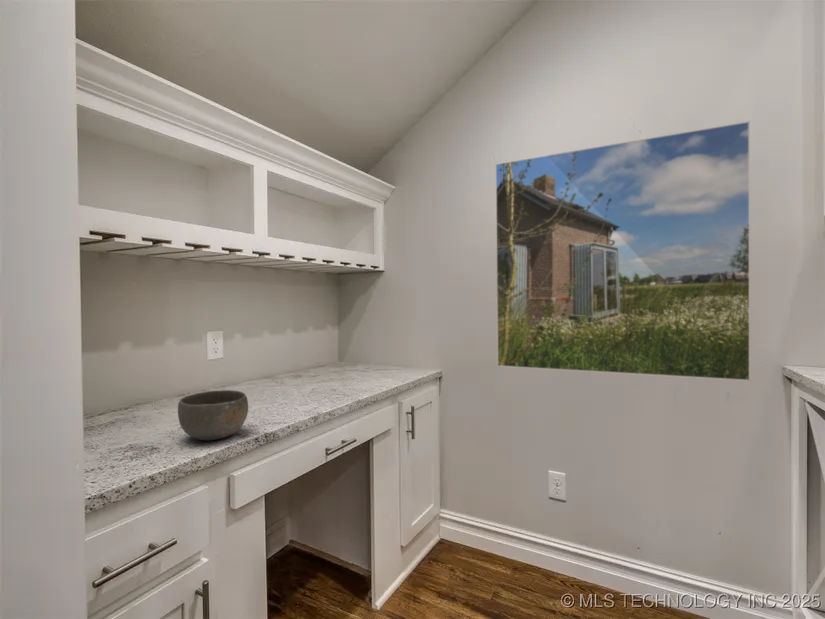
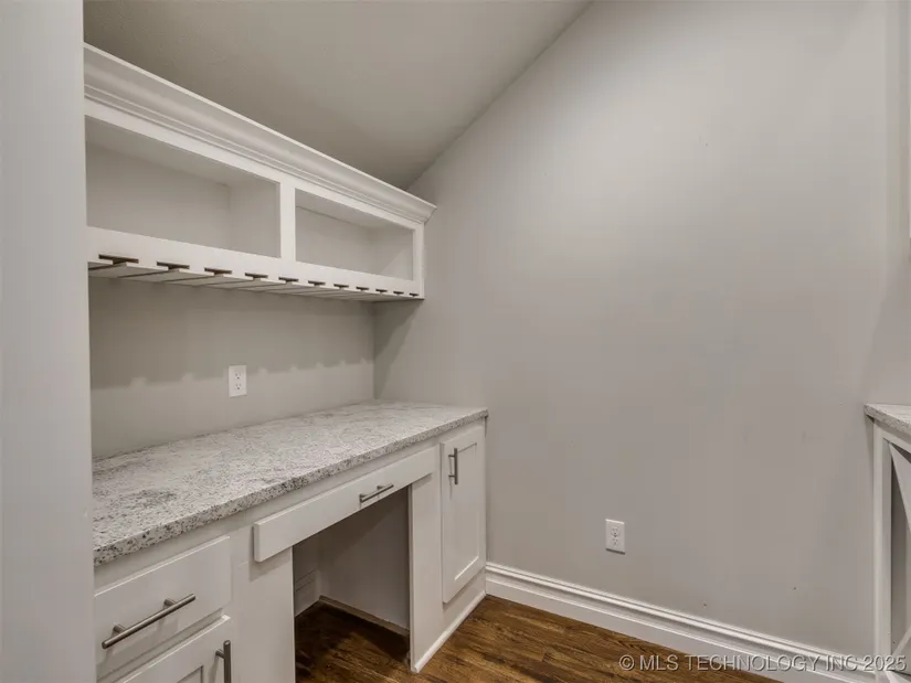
- bowl (214, 415)
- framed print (607, 259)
